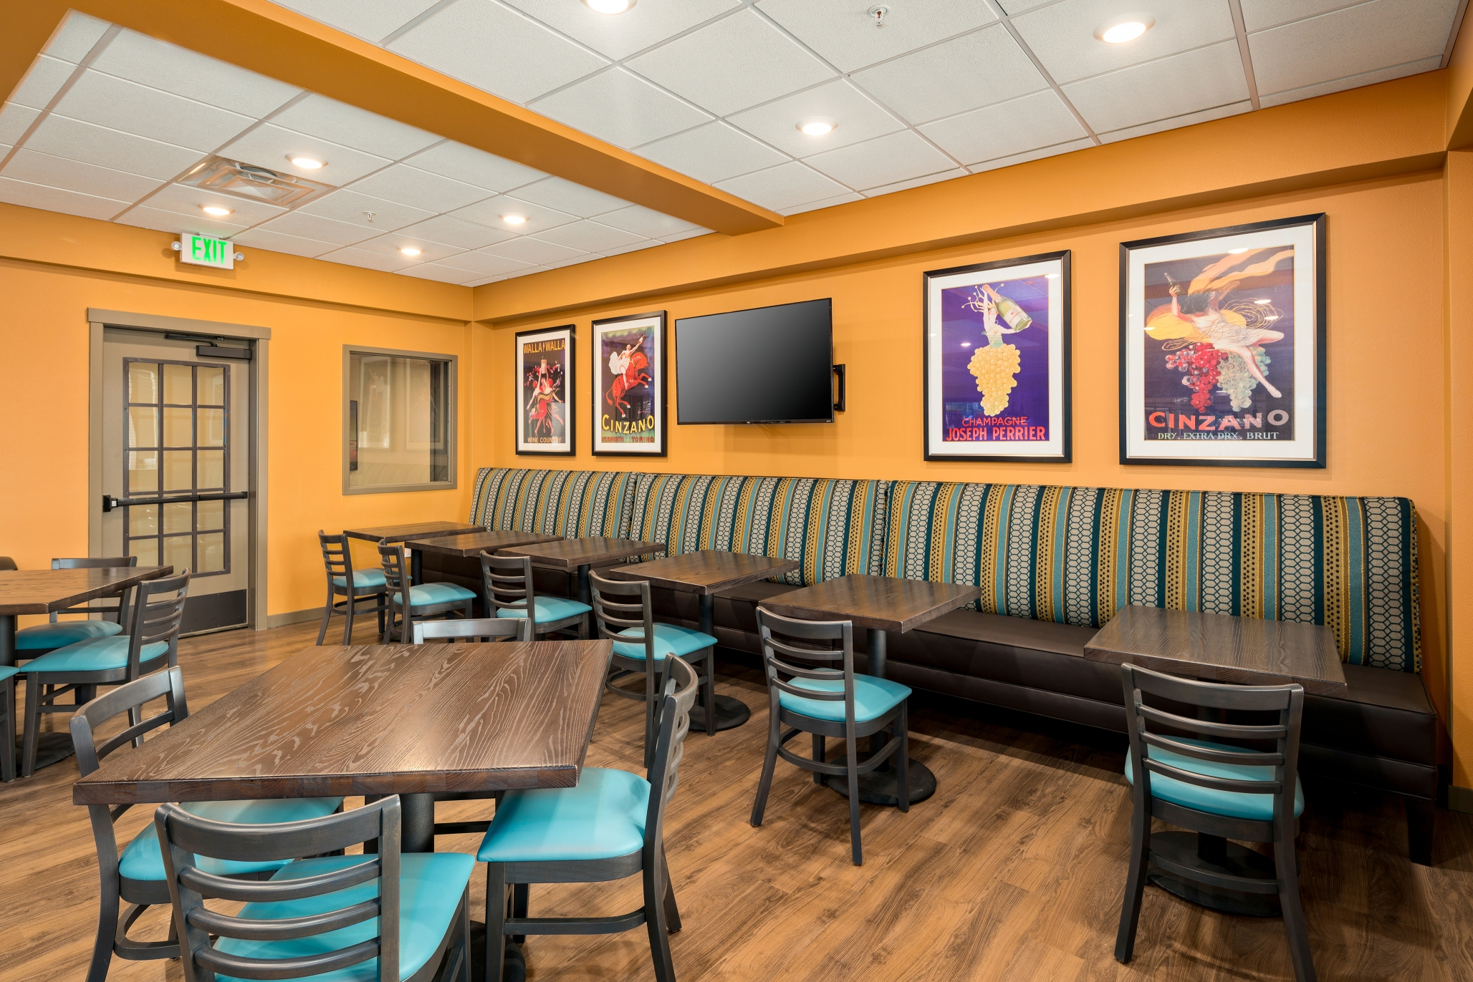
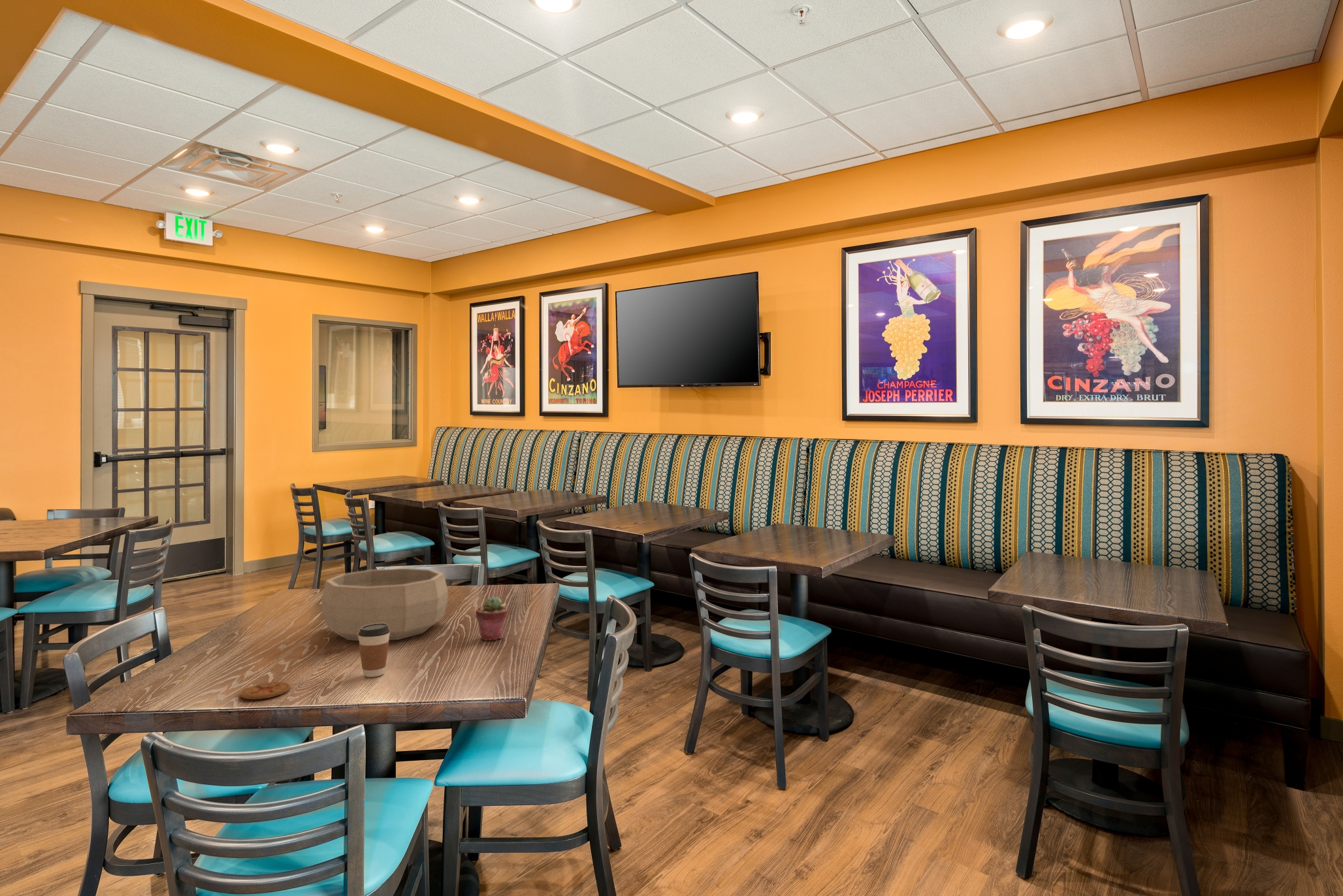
+ potted succulent (491, 616)
+ coffee cup (374, 650)
+ coaster (265, 690)
+ decorative bowl (386, 603)
